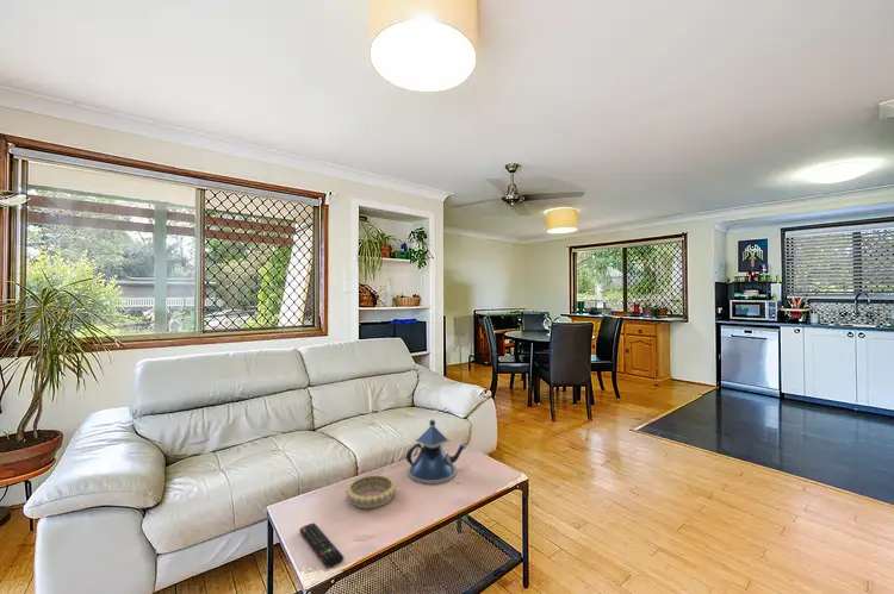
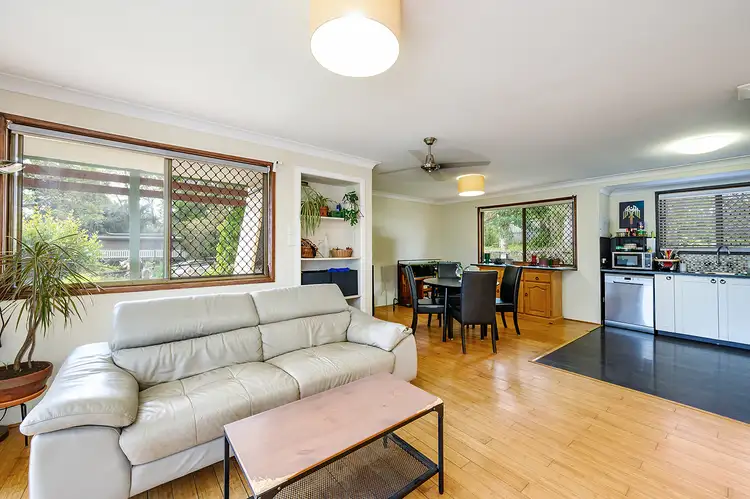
- teapot (434, 446)
- remote control (319, 543)
- decorative bowl (371, 488)
